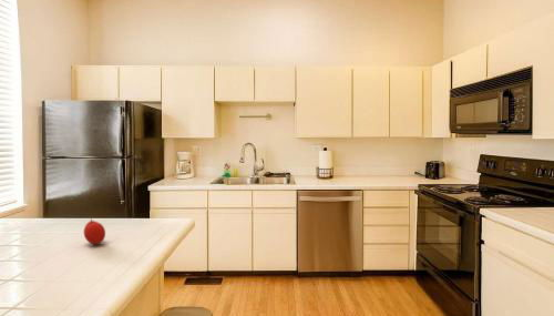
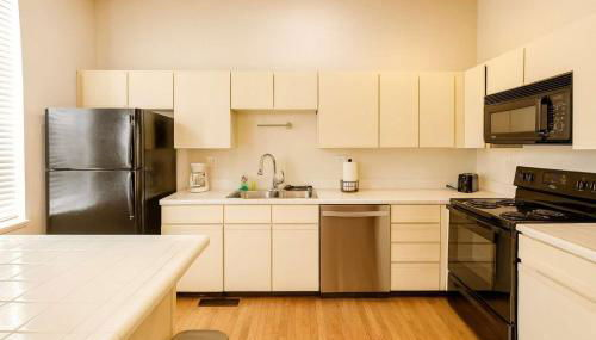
- fruit (94, 231)
